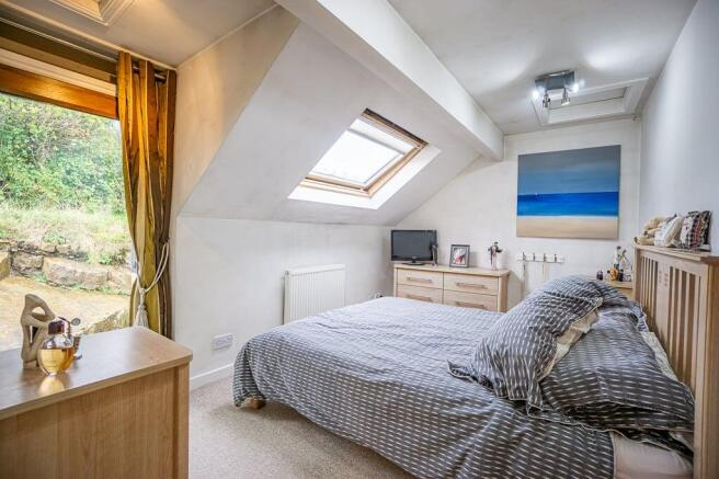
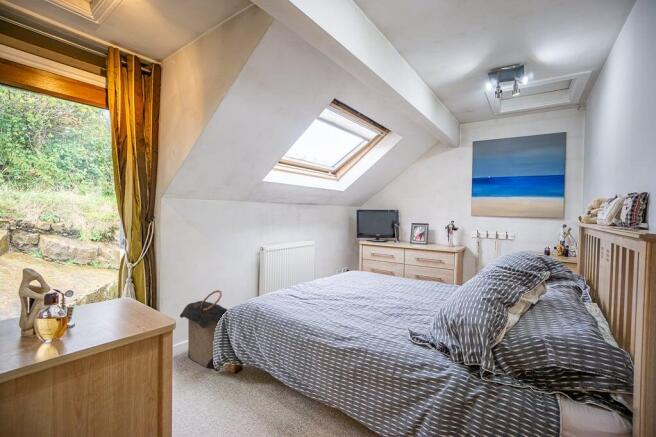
+ laundry hamper (205, 324)
